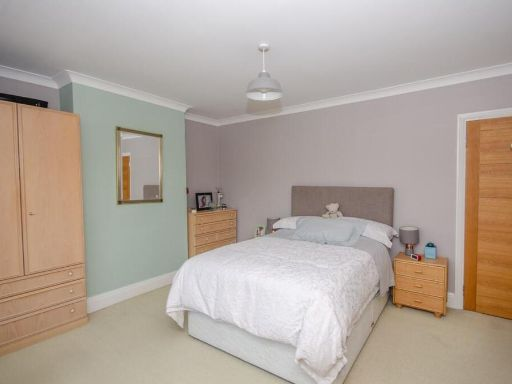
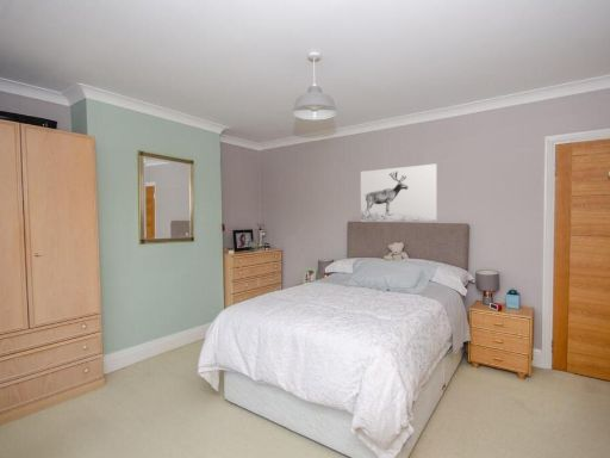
+ wall art (396, 194)
